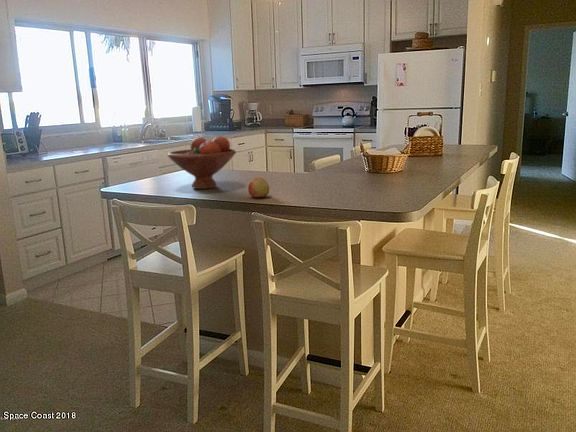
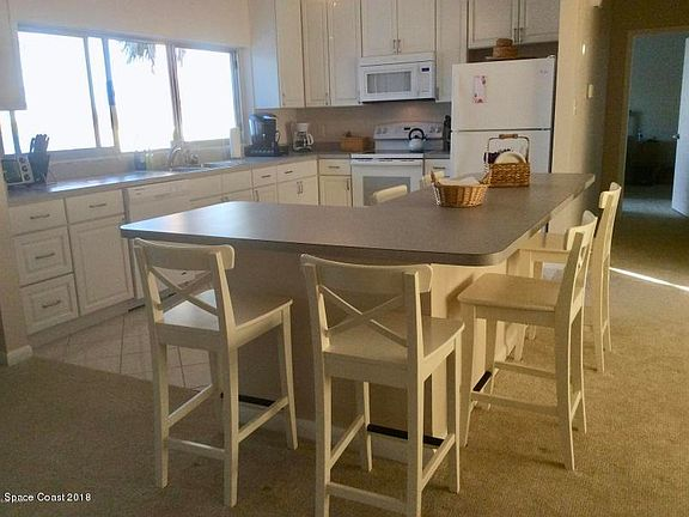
- apple (259, 187)
- fruit bowl (202, 162)
